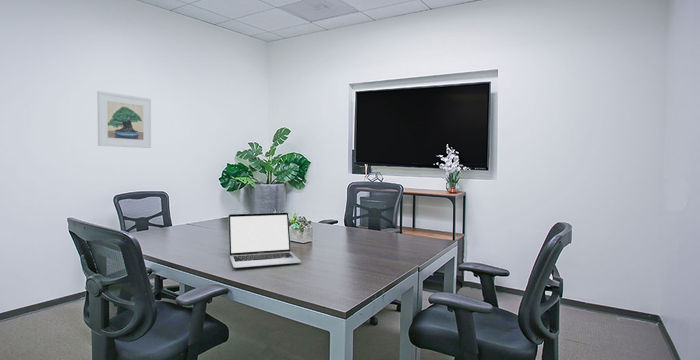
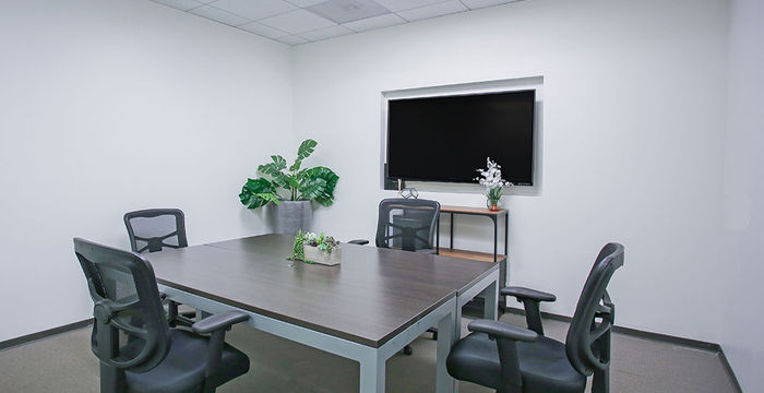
- laptop (263, 238)
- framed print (125, 121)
